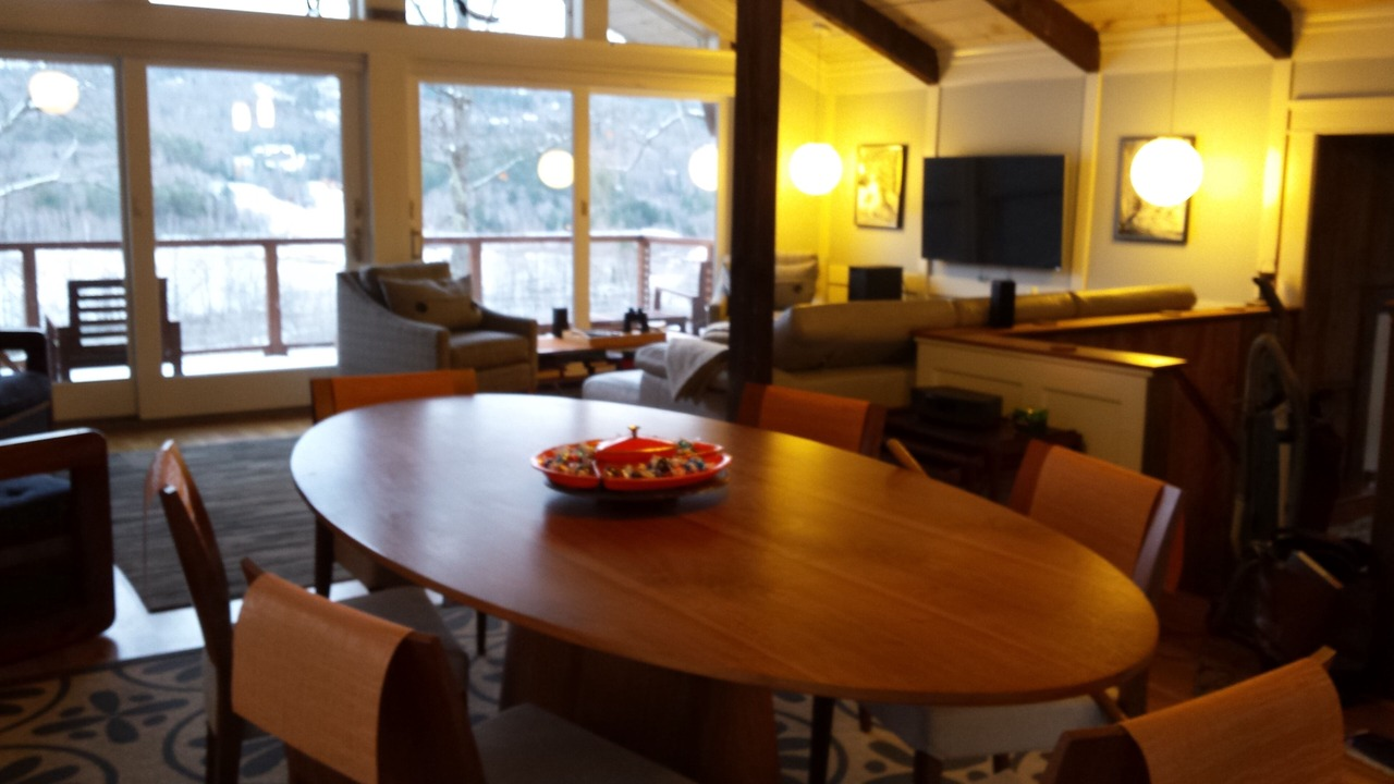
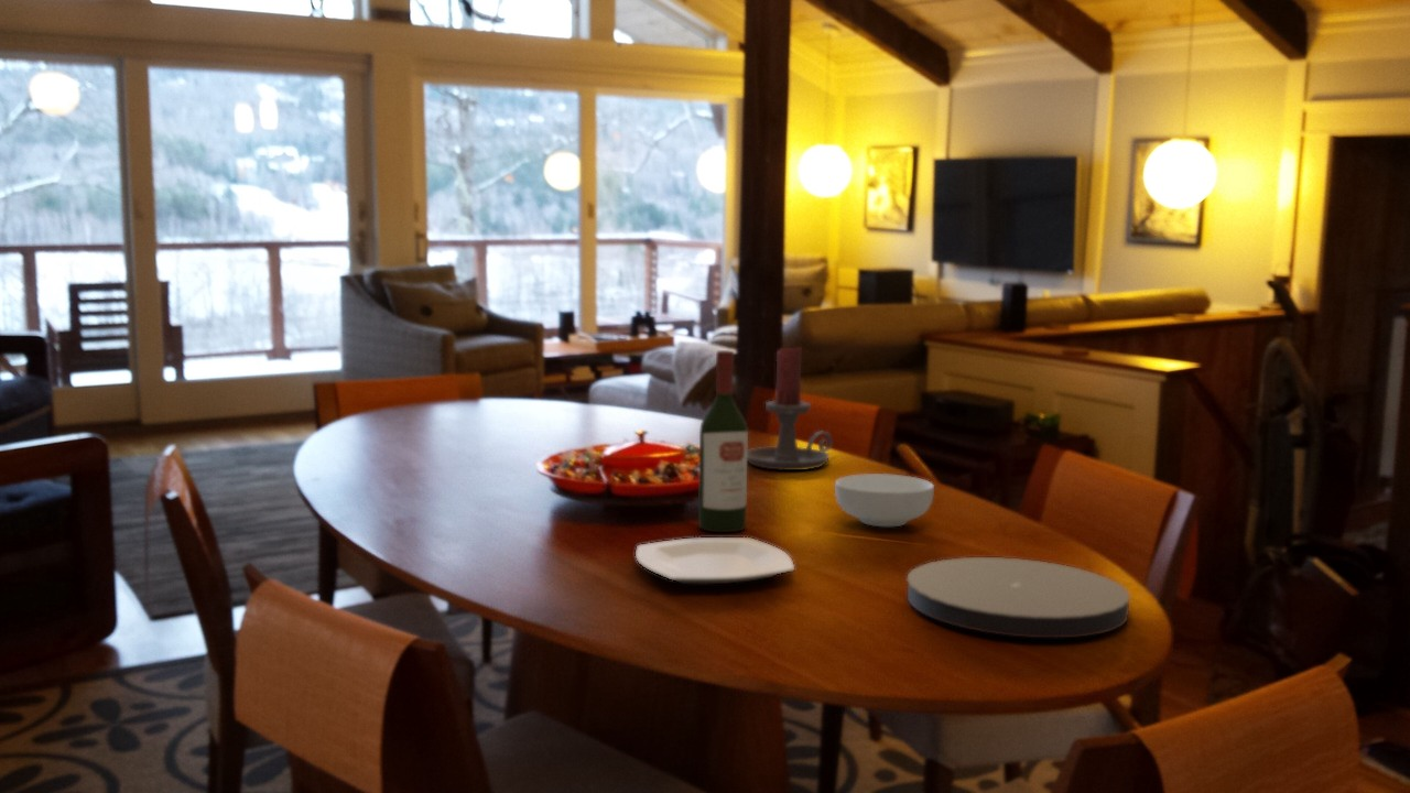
+ plate (1016, 594)
+ cereal bowl (883, 501)
+ wine bottle (723, 439)
+ candle holder (795, 404)
+ plate (713, 562)
